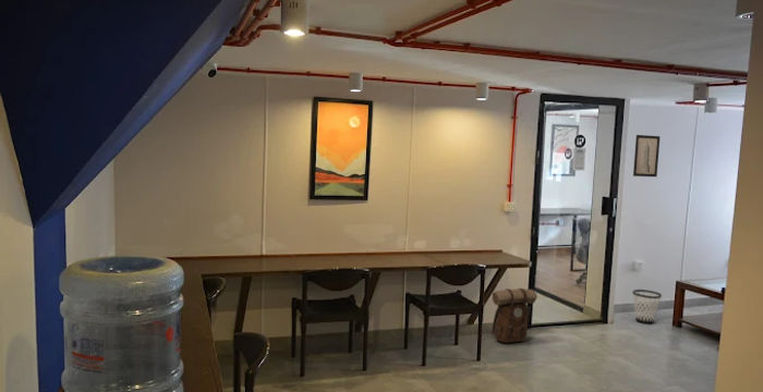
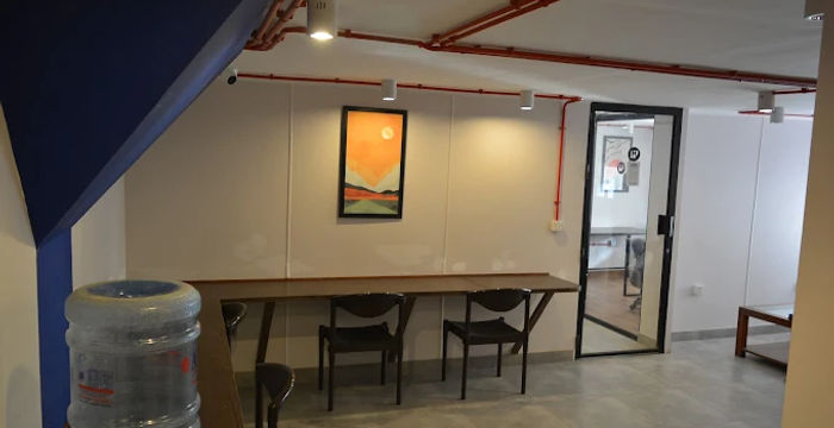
- backpack (509, 313)
- wall art (646, 156)
- wastebasket (645, 307)
